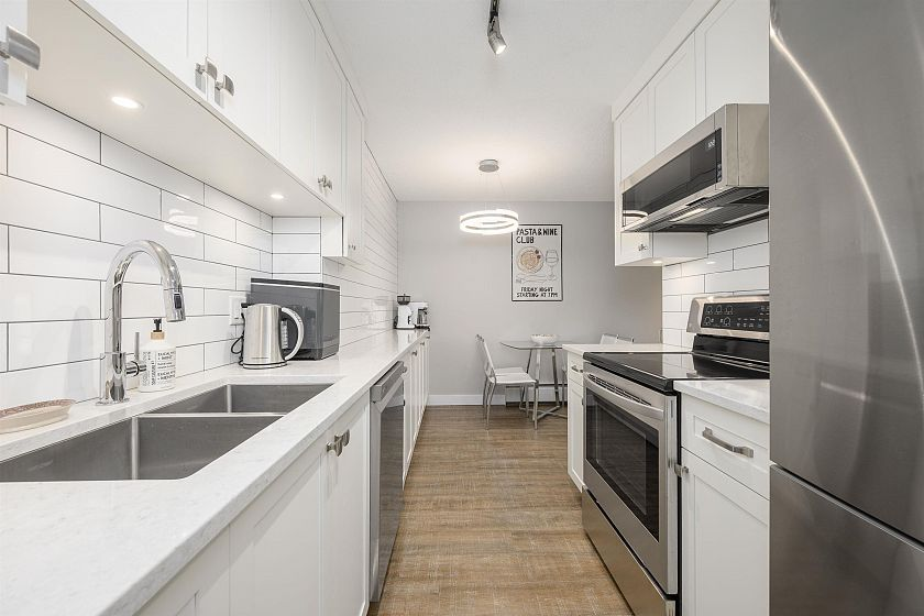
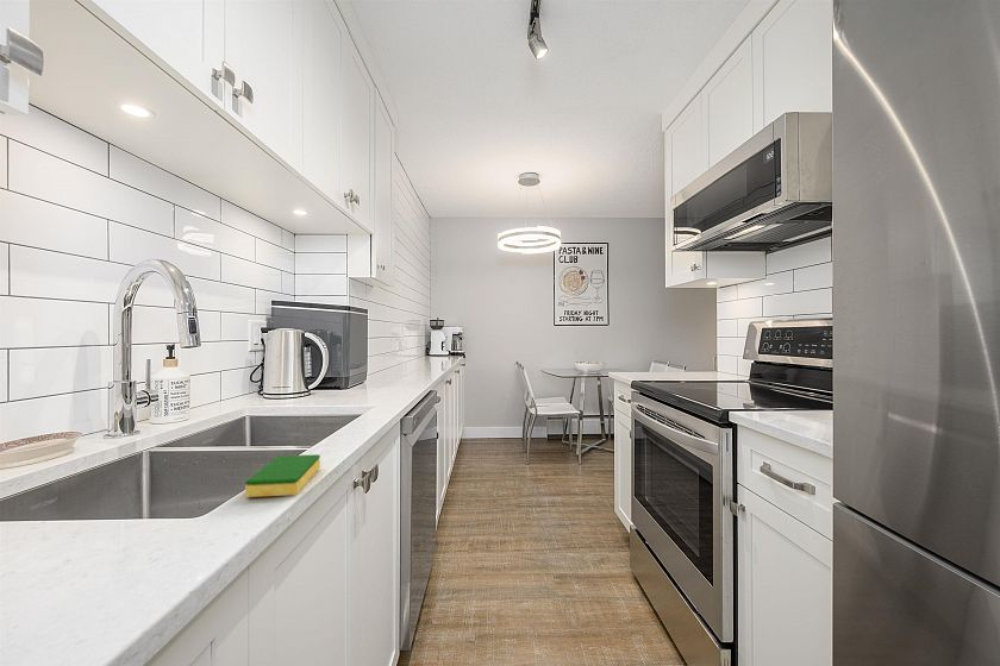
+ dish sponge (286, 473)
